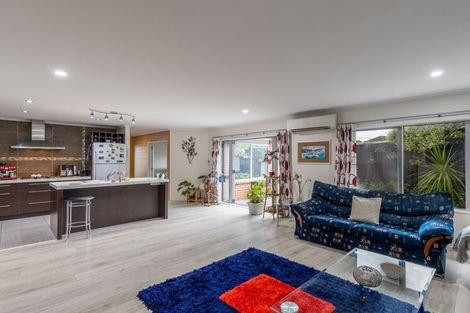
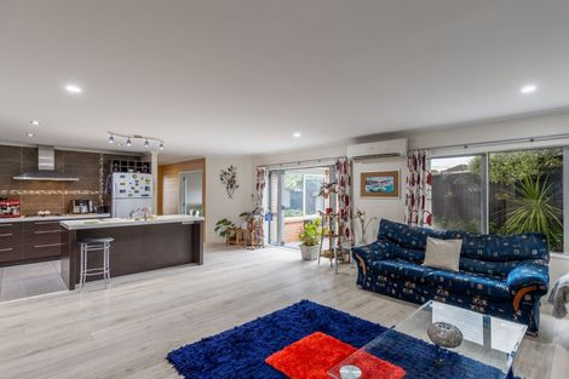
- decorative bowl (392, 271)
